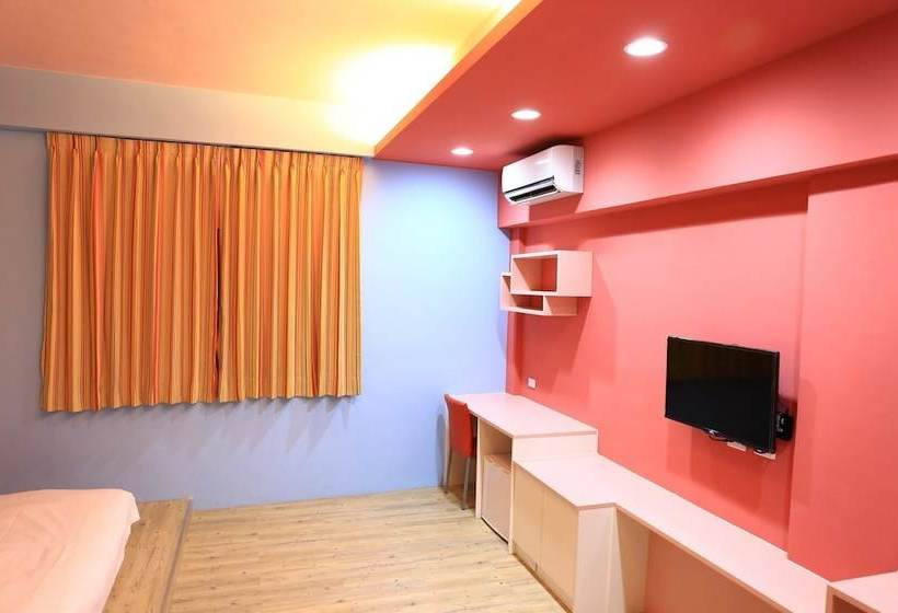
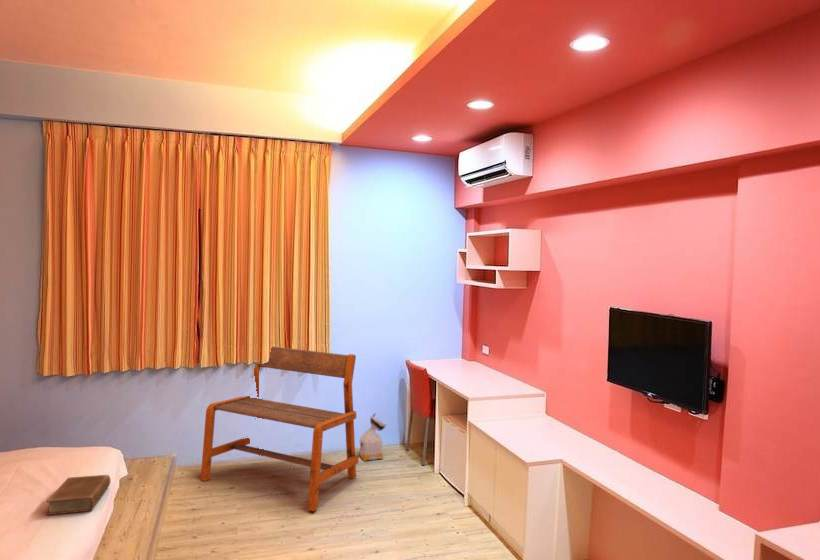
+ book (80, 493)
+ bag (372, 435)
+ bench (281, 417)
